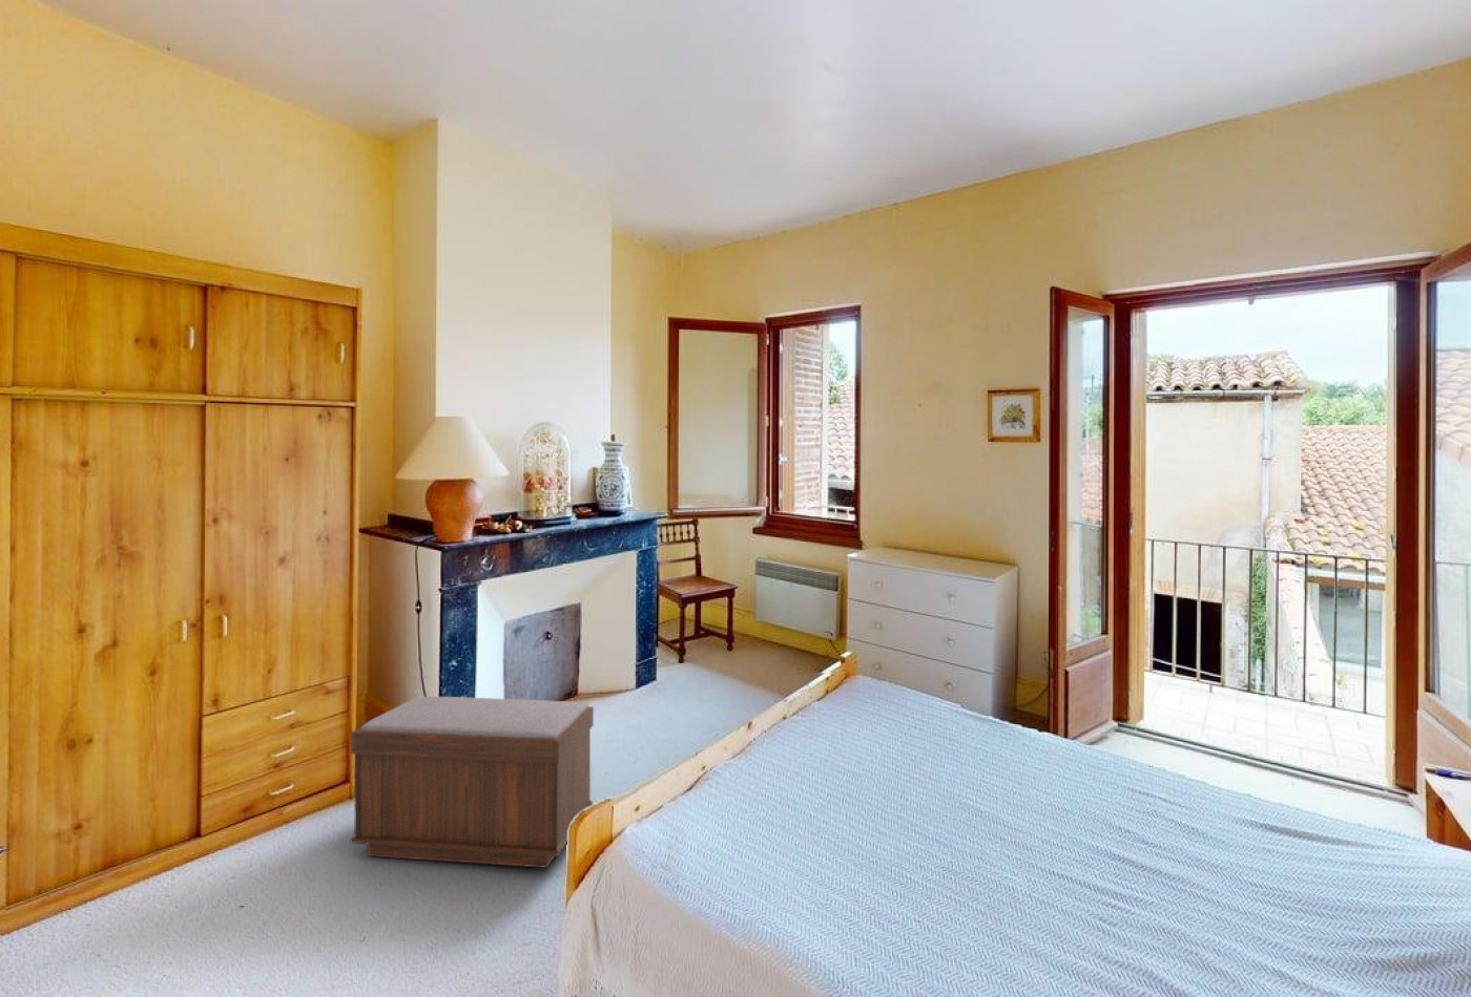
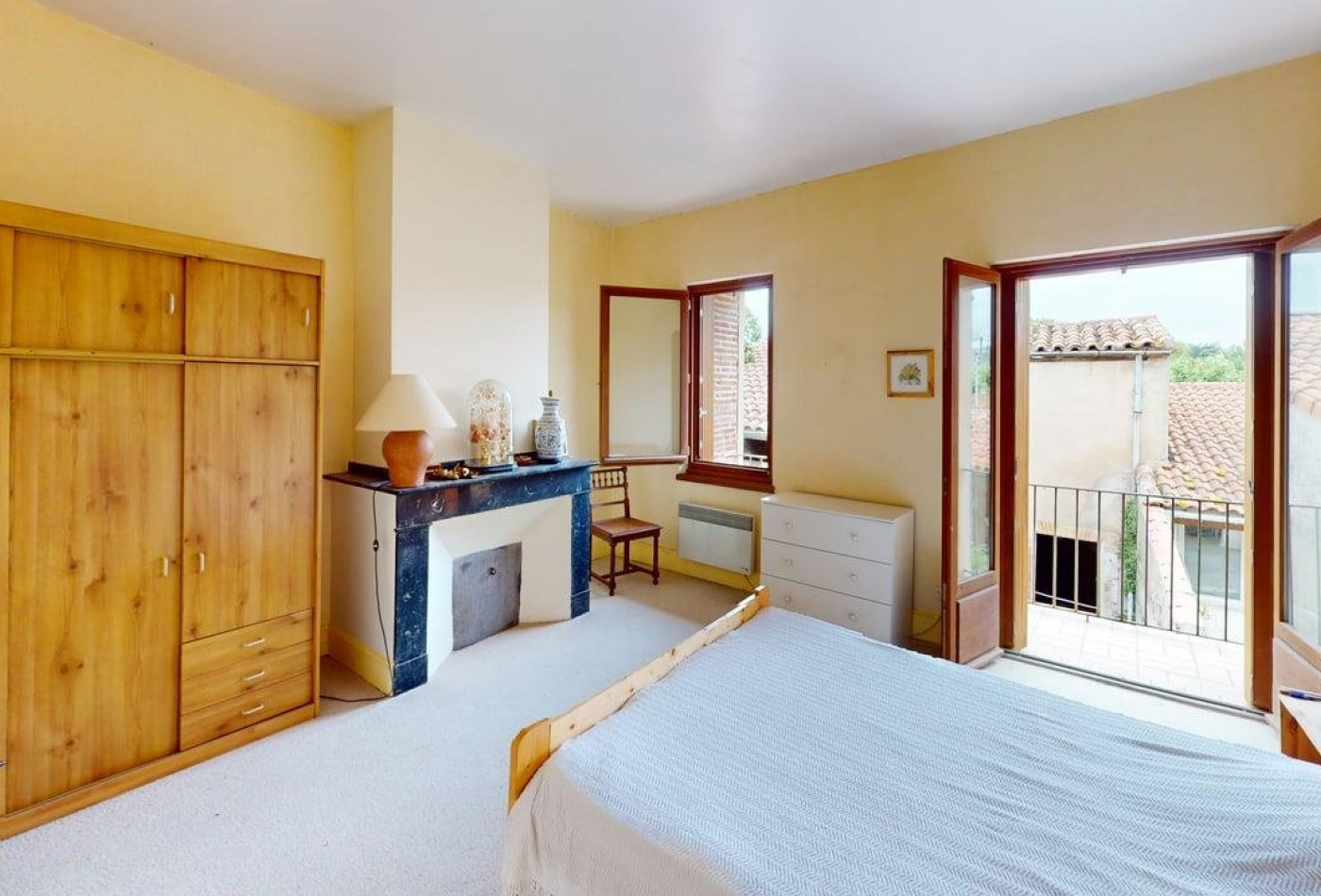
- bench (479, 773)
